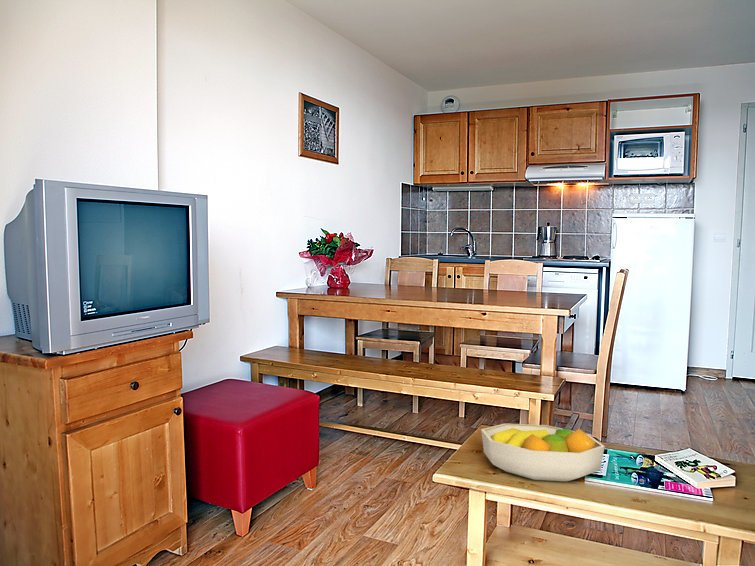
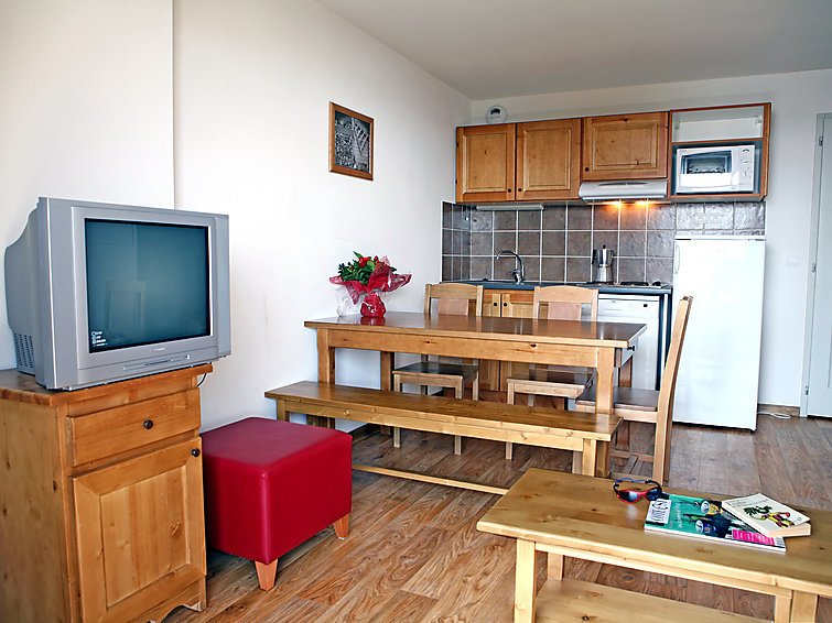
- fruit bowl (540, 446)
